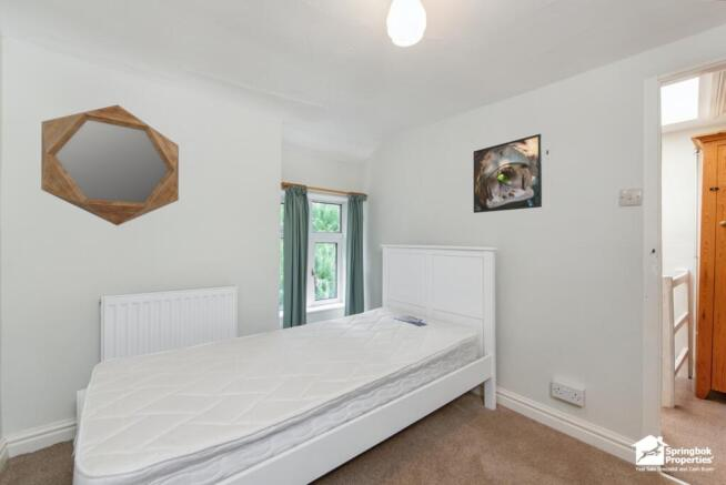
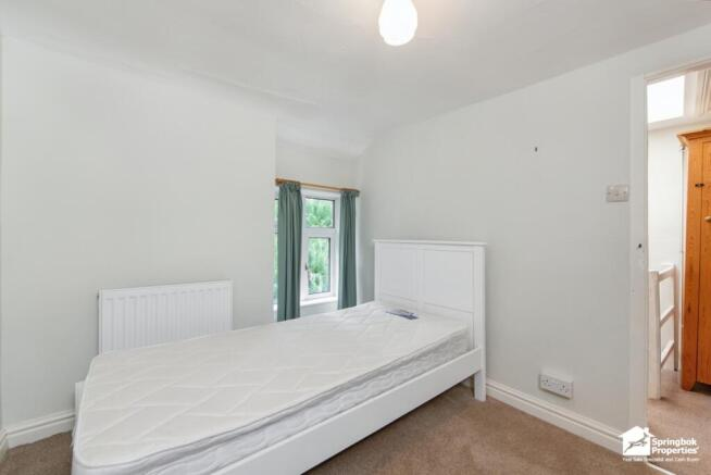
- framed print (504, 176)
- home mirror (117, 163)
